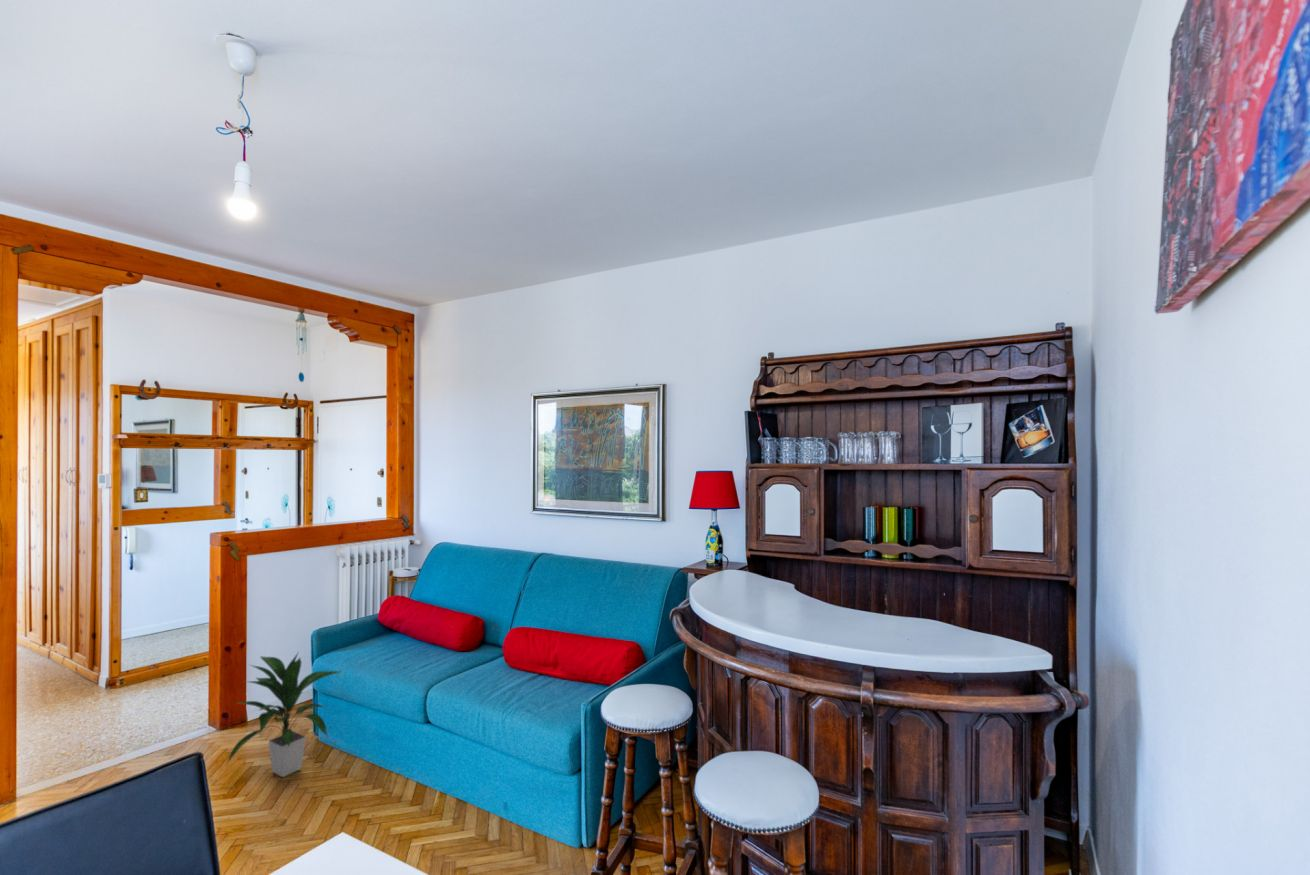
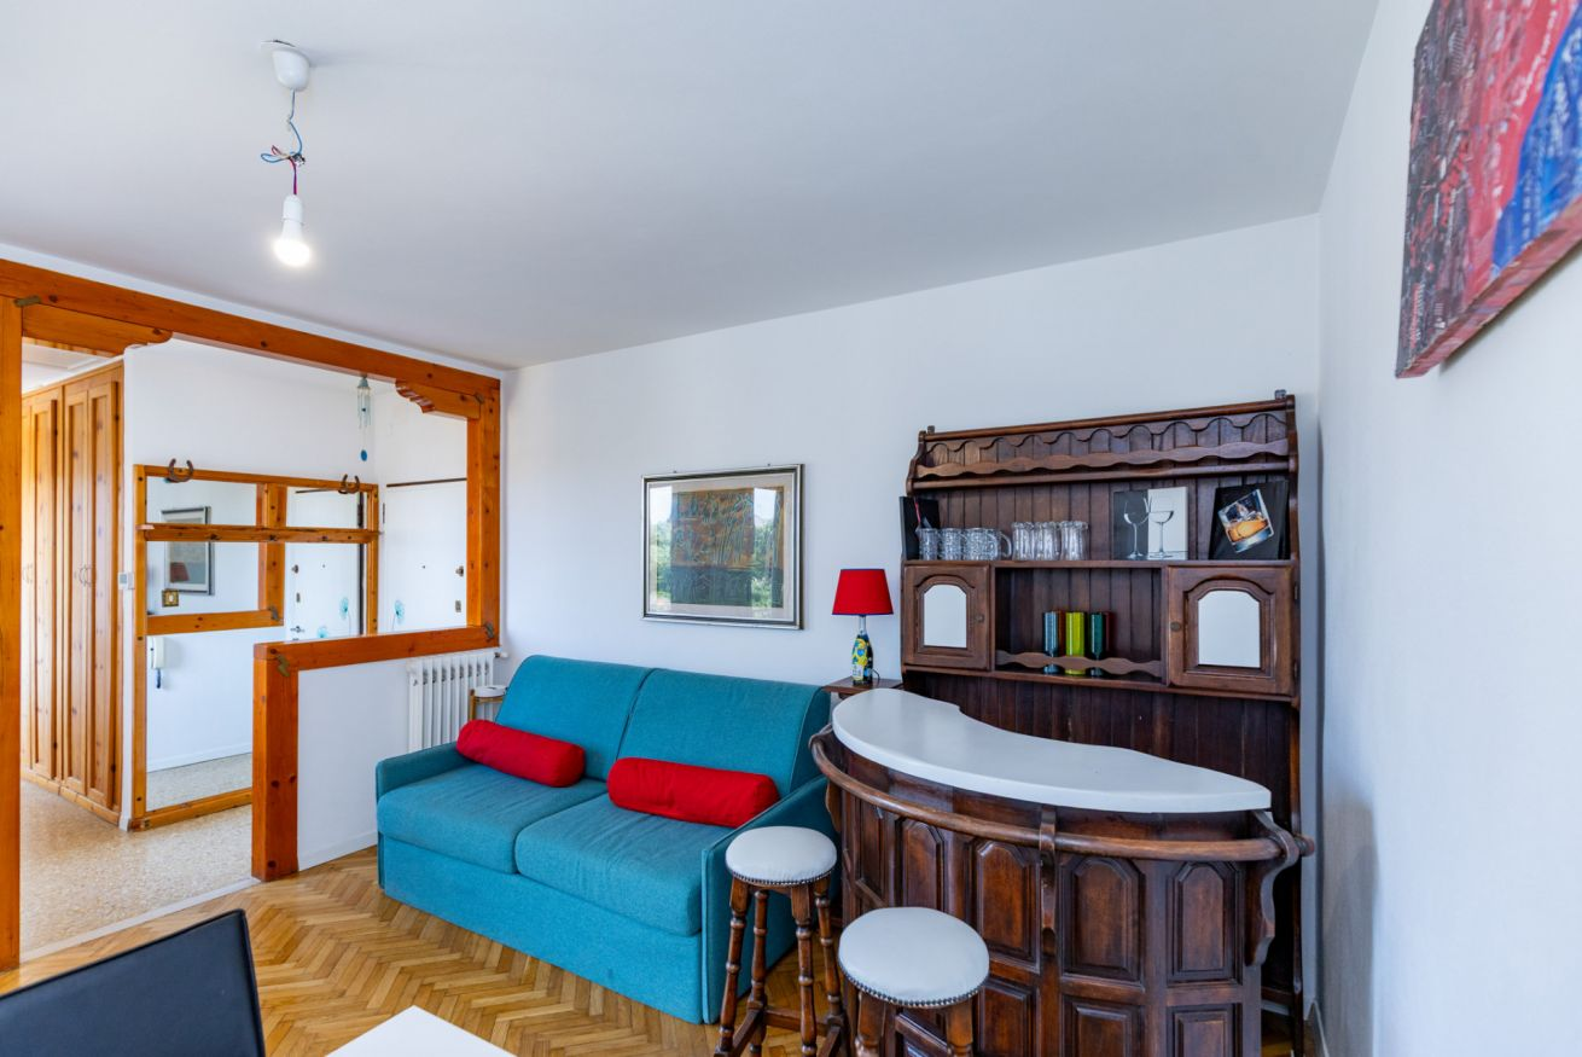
- indoor plant (282, 711)
